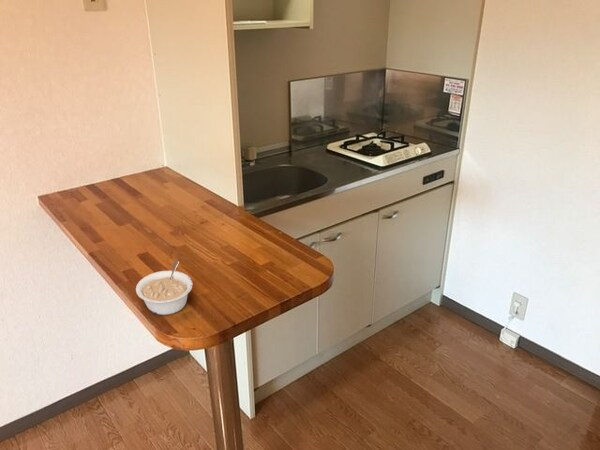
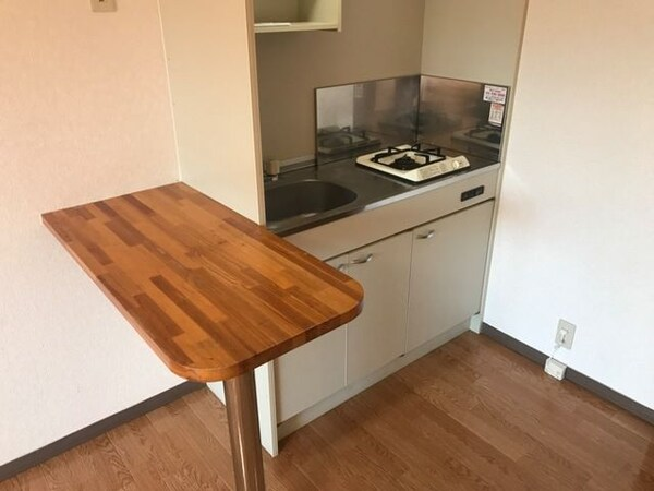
- legume (164, 291)
